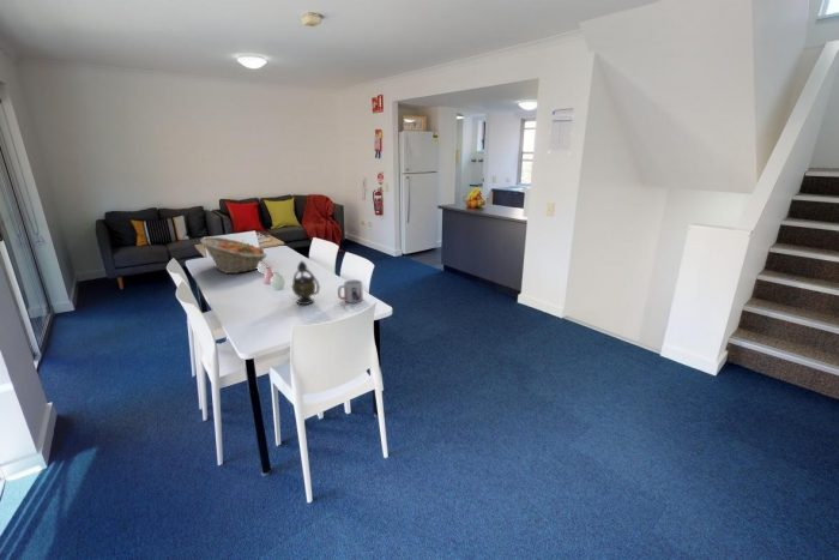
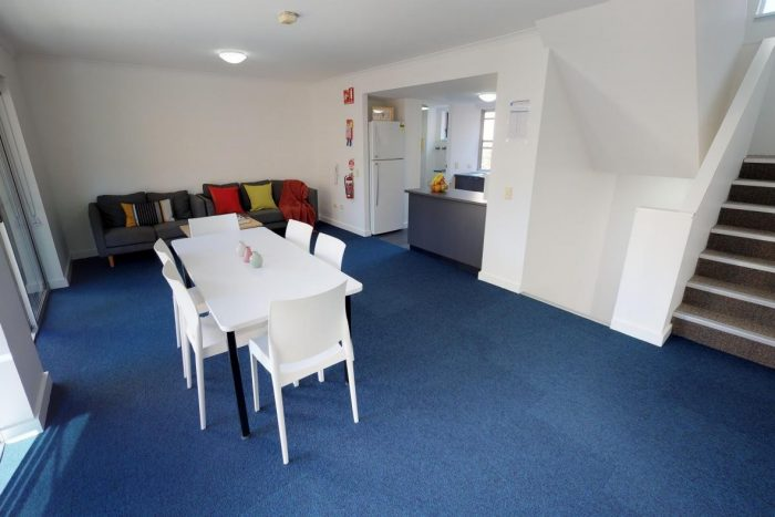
- fruit basket (234, 252)
- teapot (301, 279)
- mug (350, 291)
